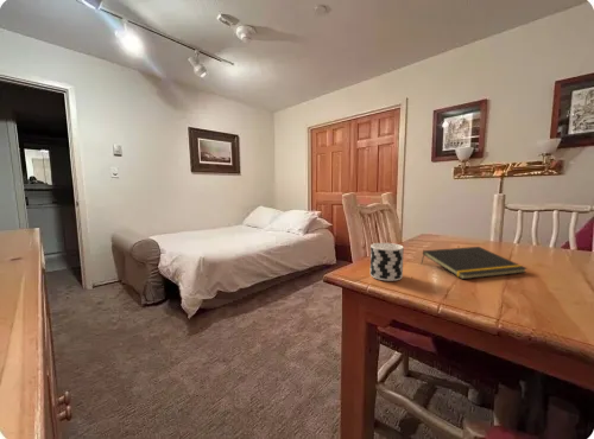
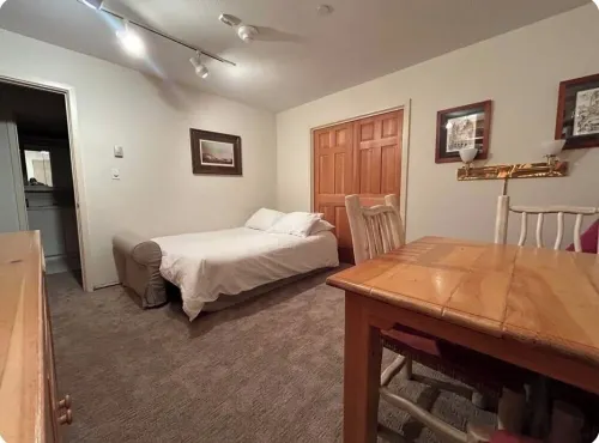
- notepad (470, 260)
- cup (383, 259)
